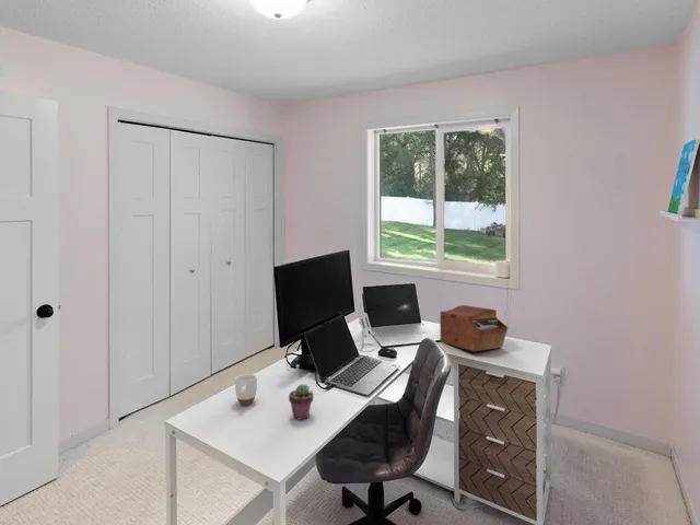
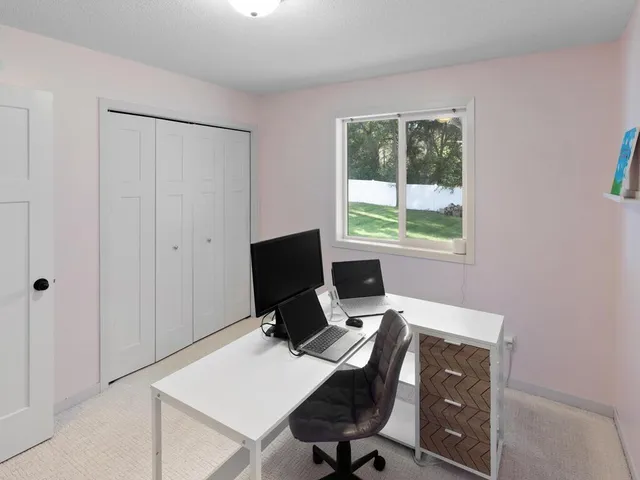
- potted succulent (301, 400)
- mug (245, 392)
- sewing box (471, 327)
